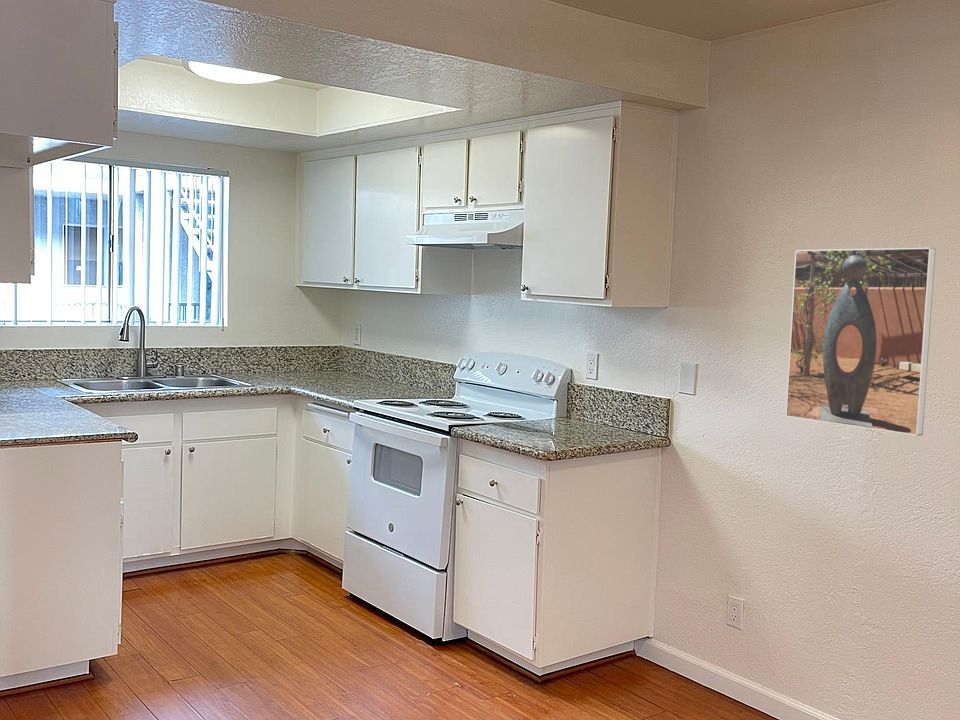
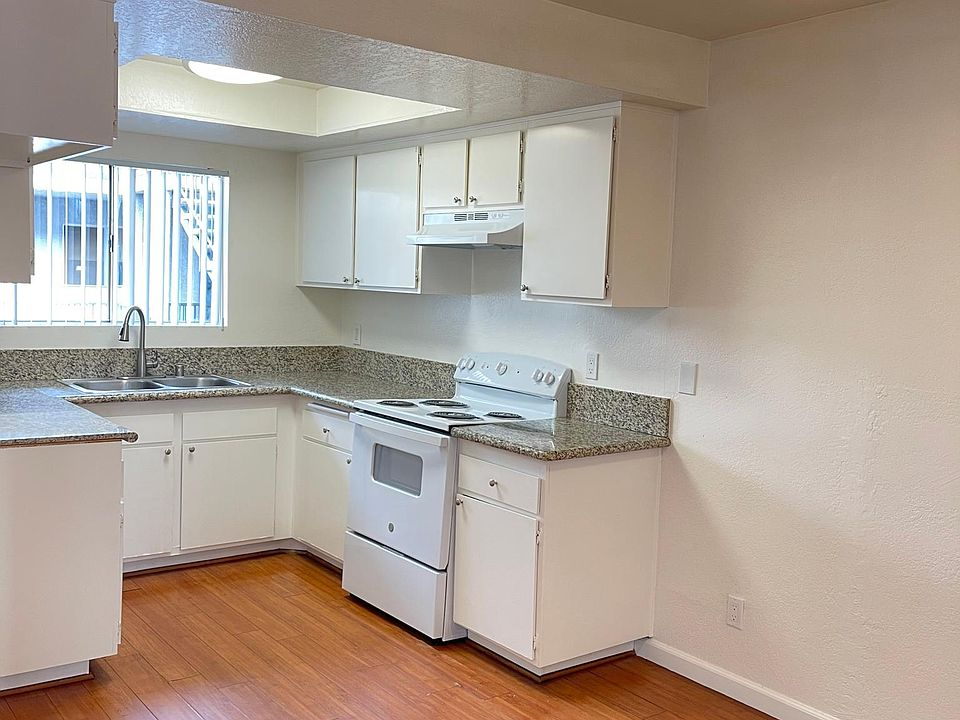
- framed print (855, 337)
